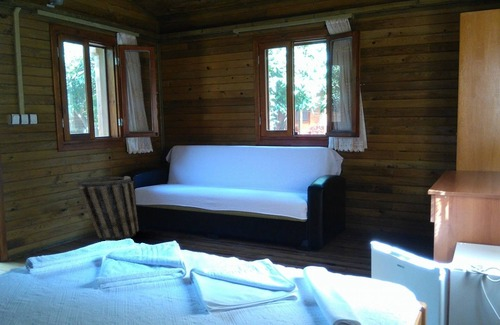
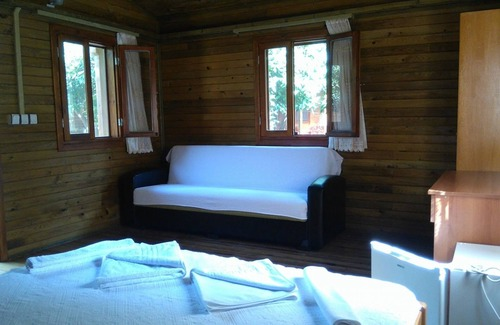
- basket (108, 208)
